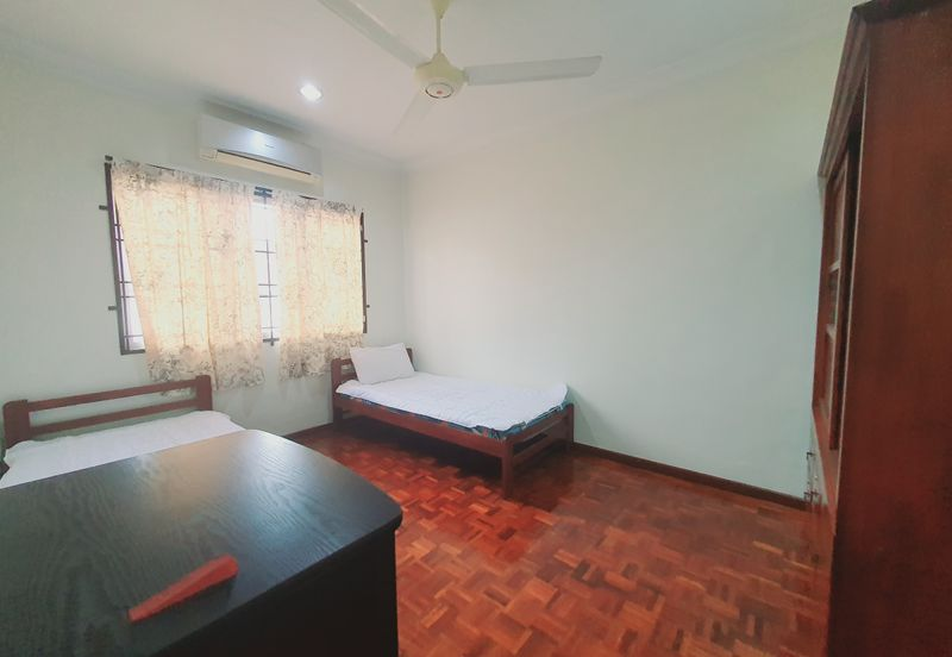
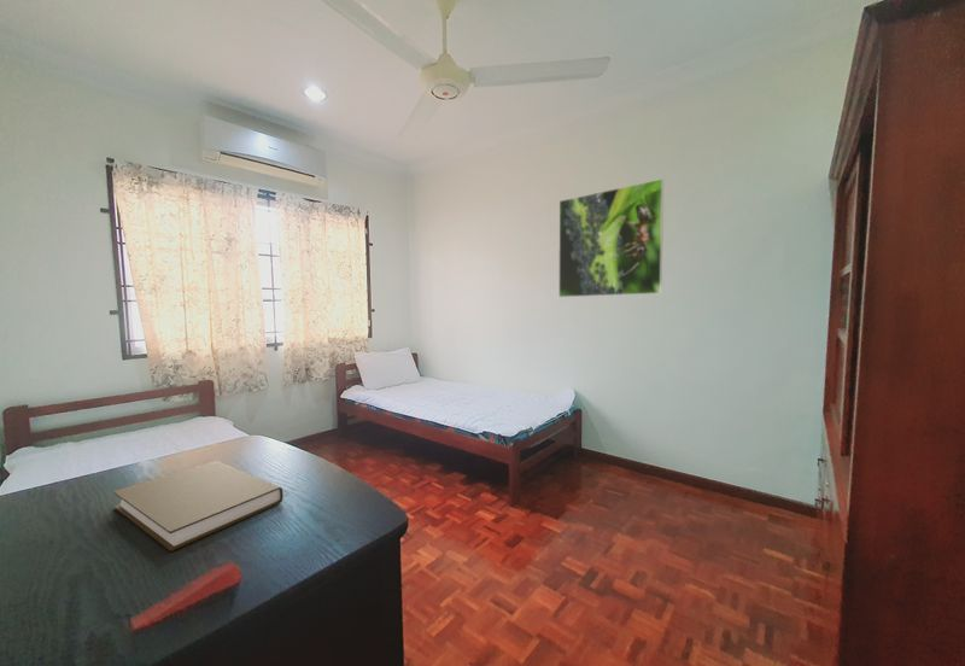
+ book (199, 496)
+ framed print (606, 244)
